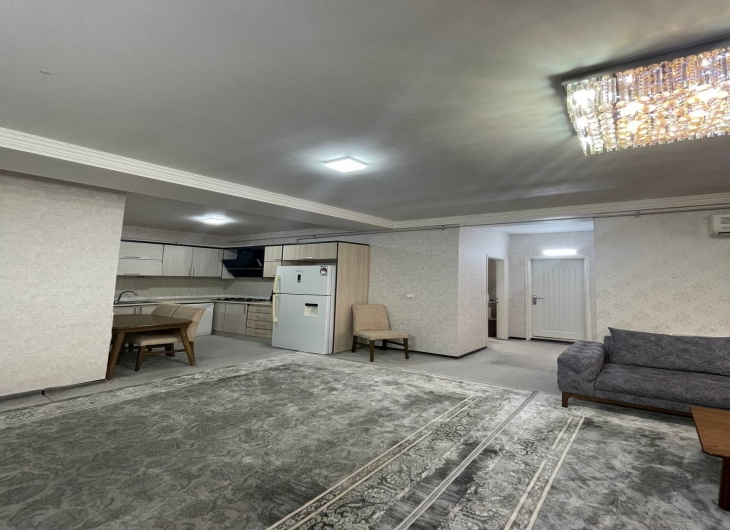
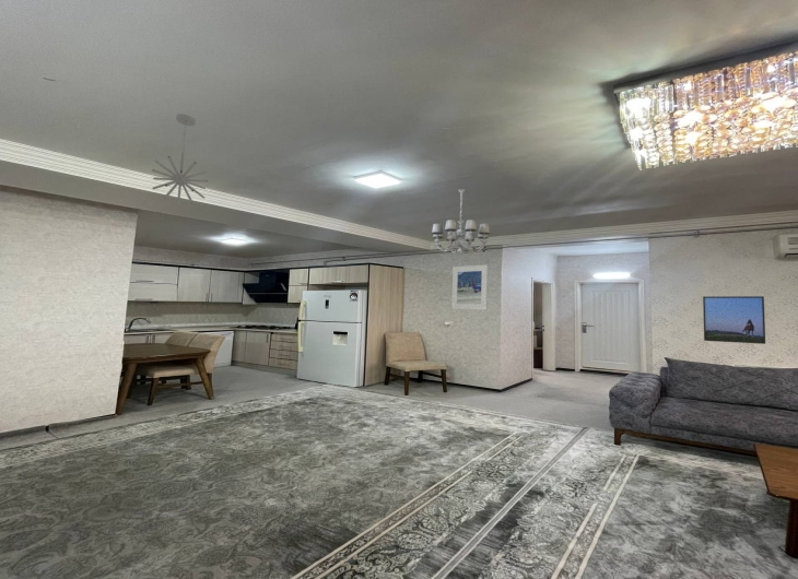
+ pendant light (181, 159)
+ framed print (732, 319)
+ chandelier (460, 223)
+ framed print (469, 287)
